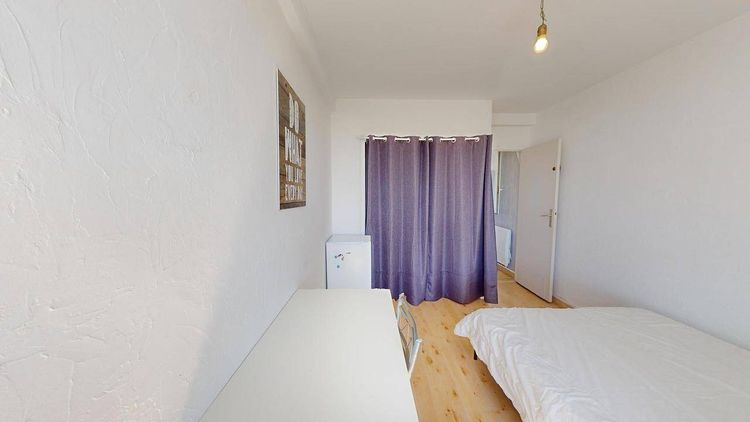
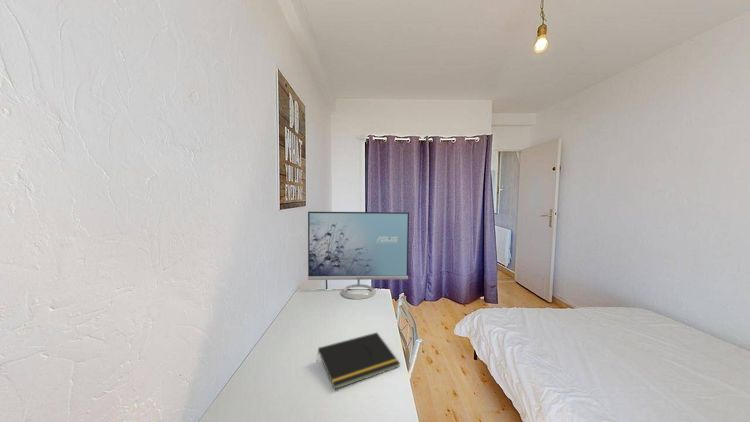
+ notepad (358, 357)
+ monitor (358, 252)
